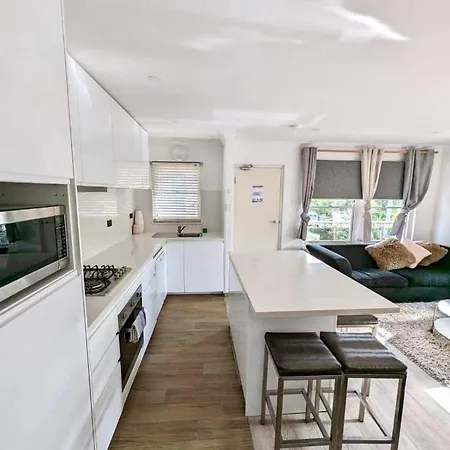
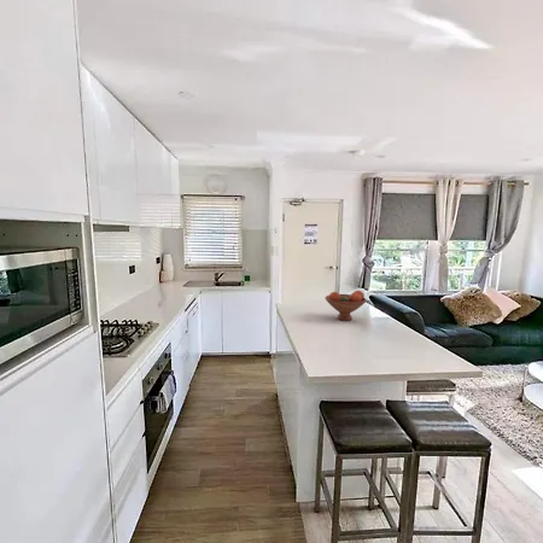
+ fruit bowl (345, 304)
